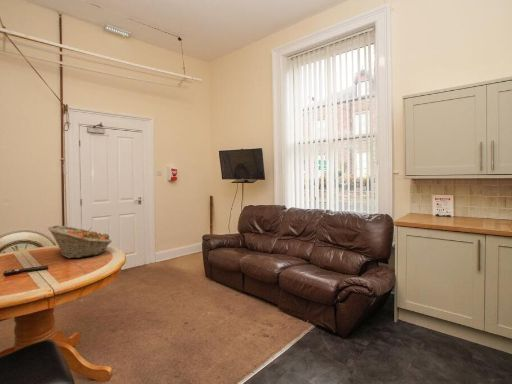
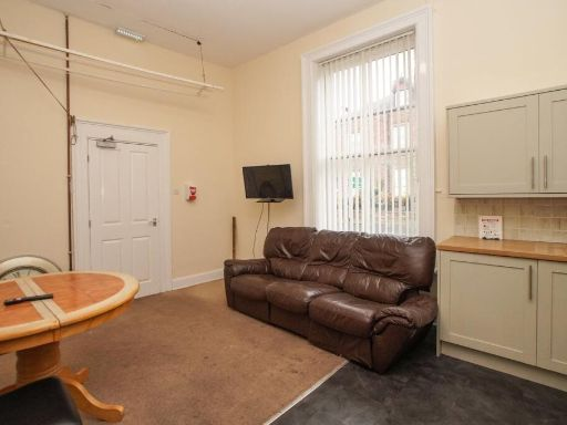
- fruit basket (81, 239)
